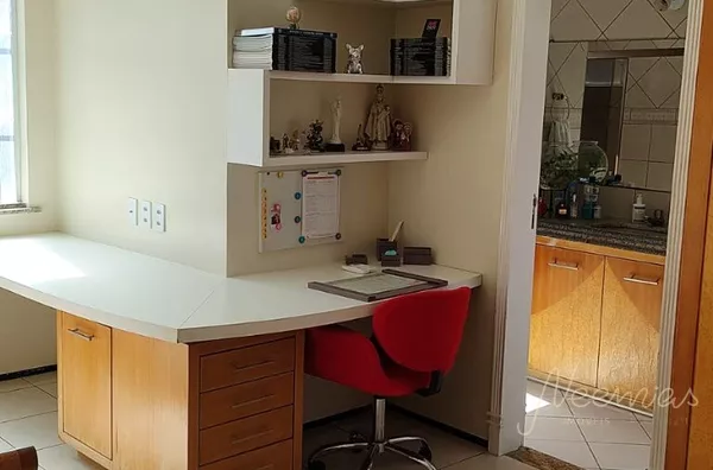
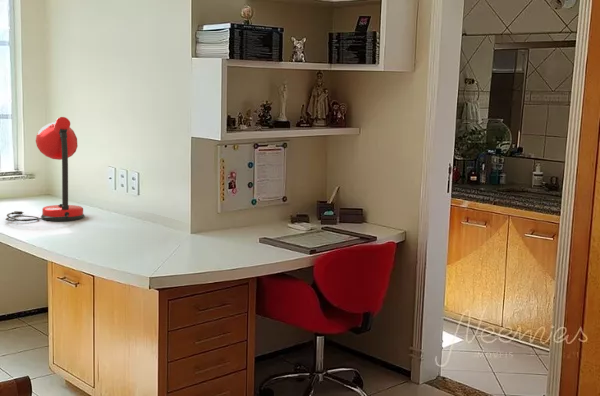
+ desk lamp (47, 156)
